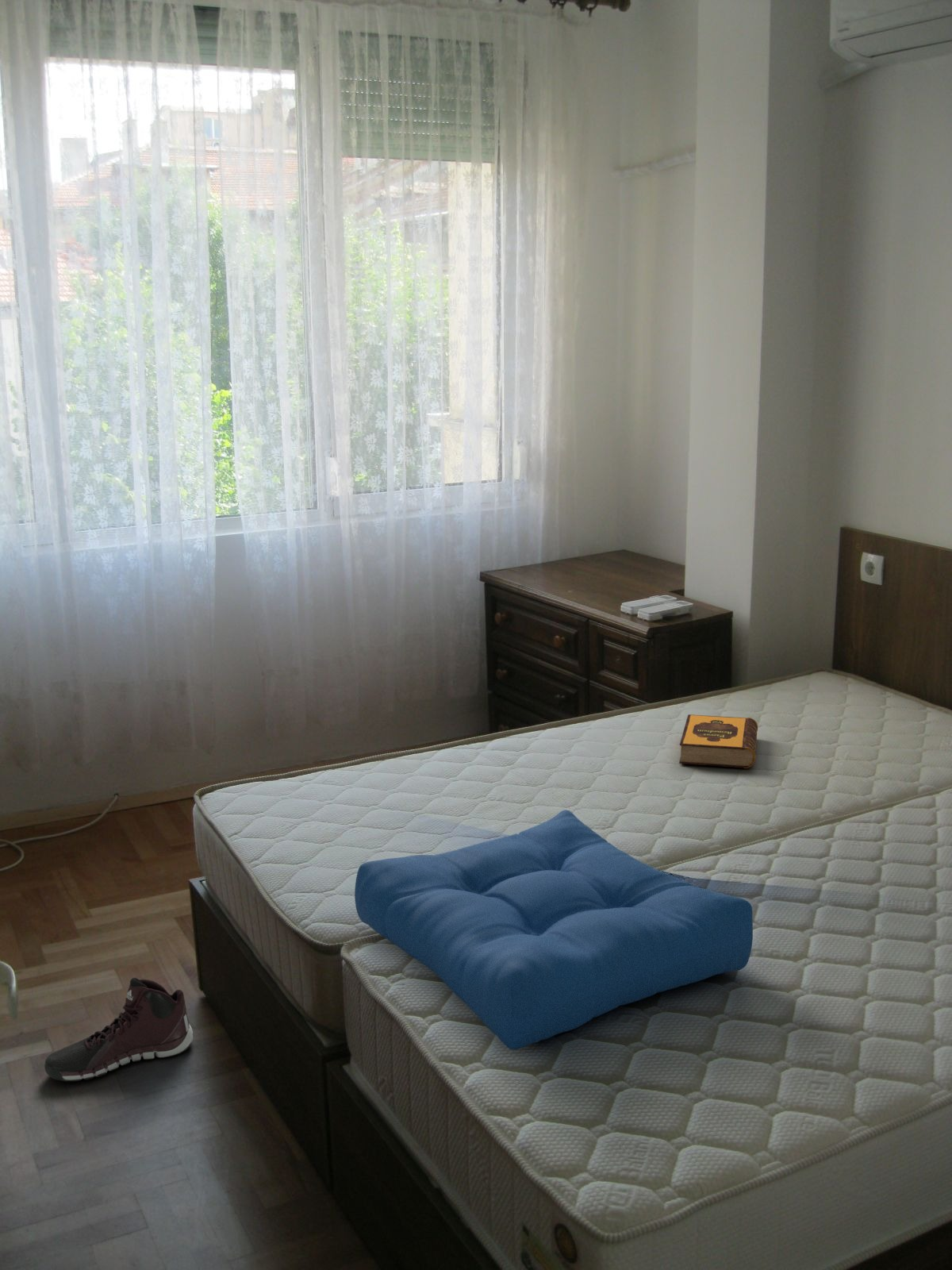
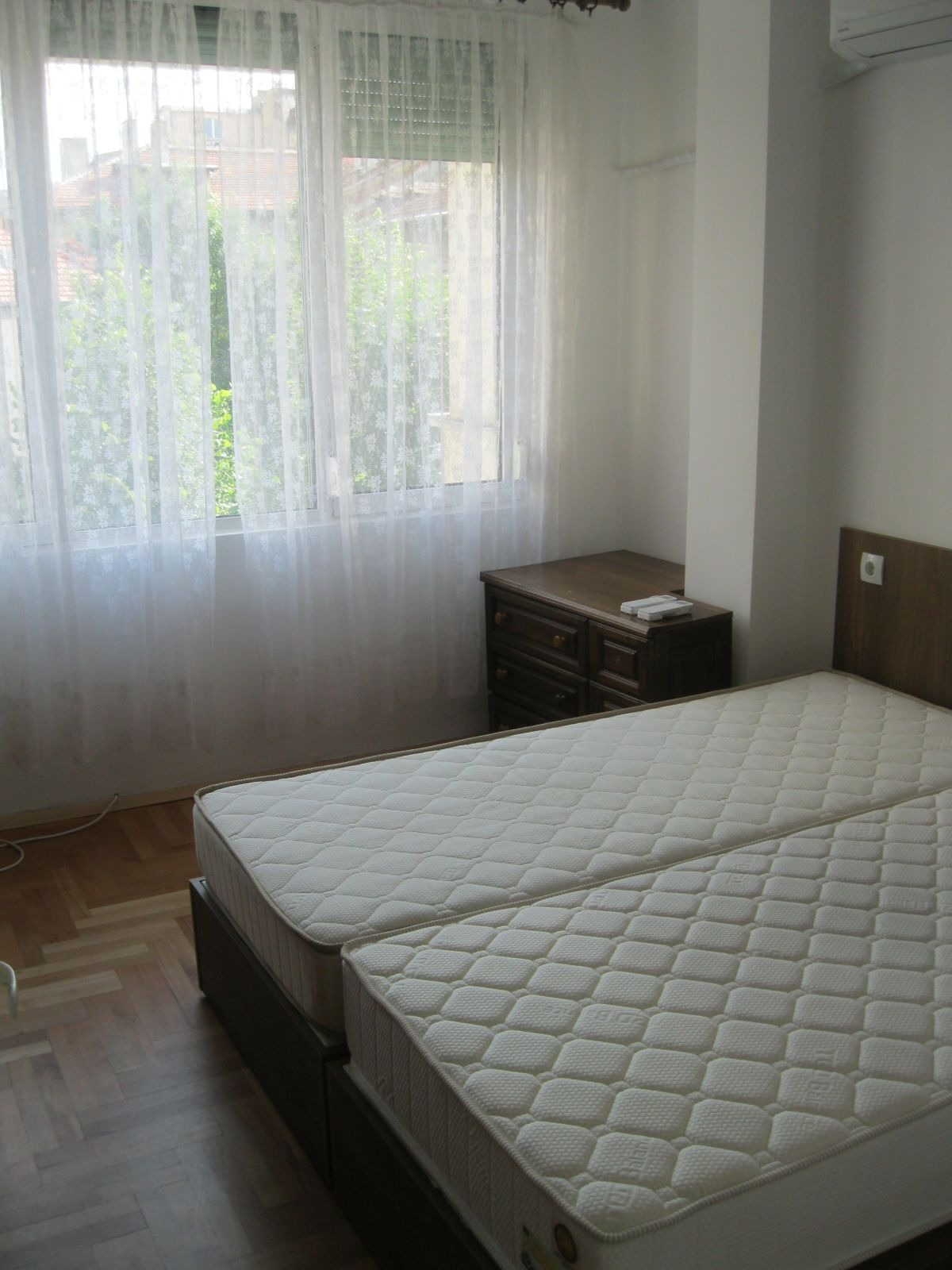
- seat cushion (545, 914)
- sneaker (117, 1021)
- hardback book (720, 740)
